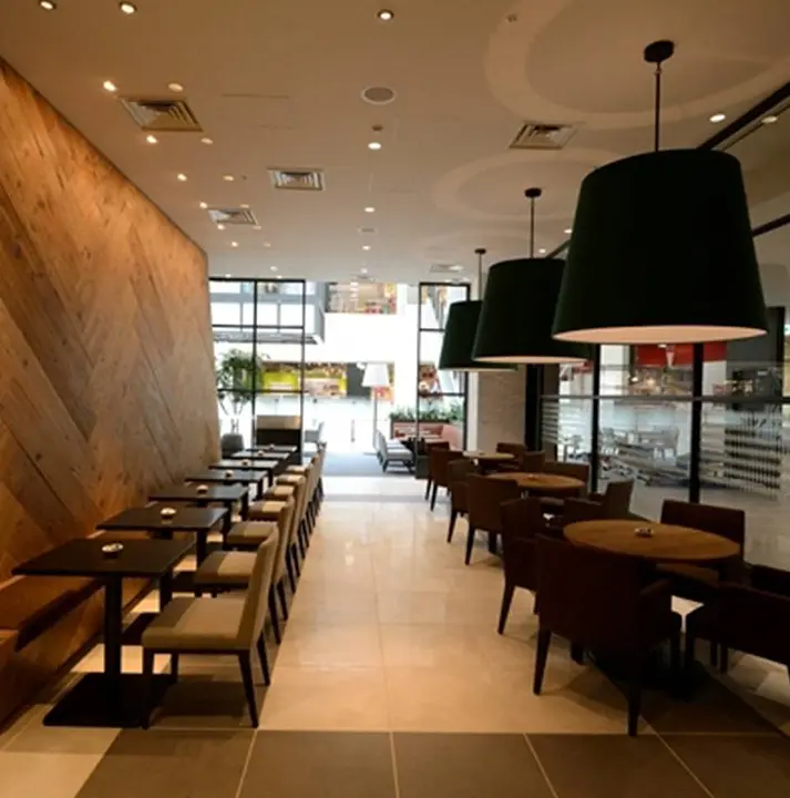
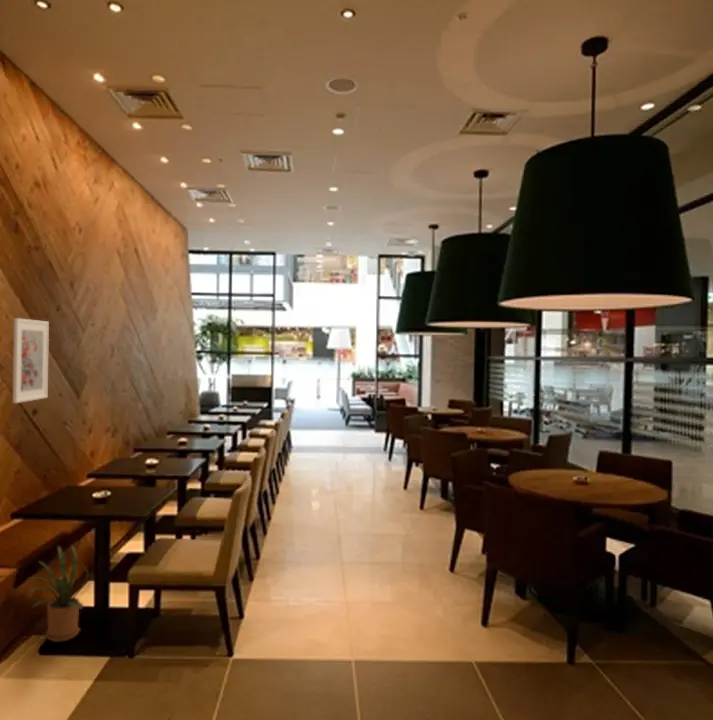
+ house plant (58, 594)
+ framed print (31, 360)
